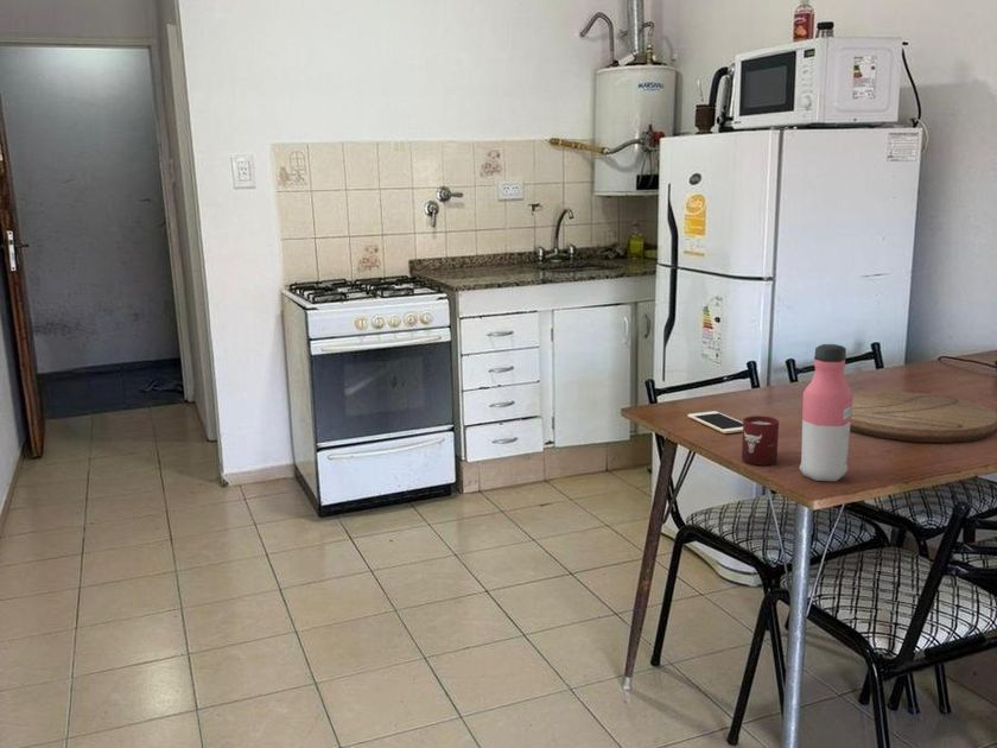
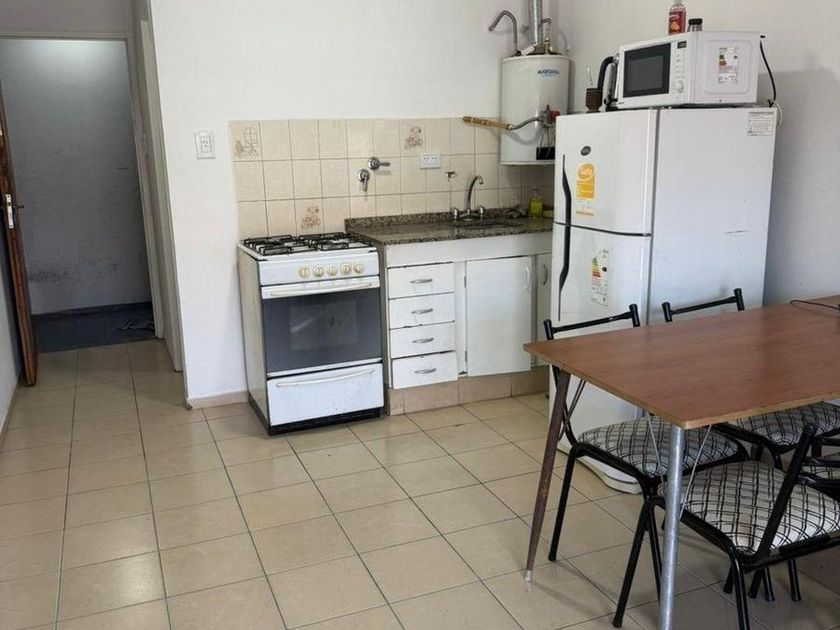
- cup (762, 438)
- water bottle (826, 411)
- cell phone (719, 421)
- cutting board (909, 414)
